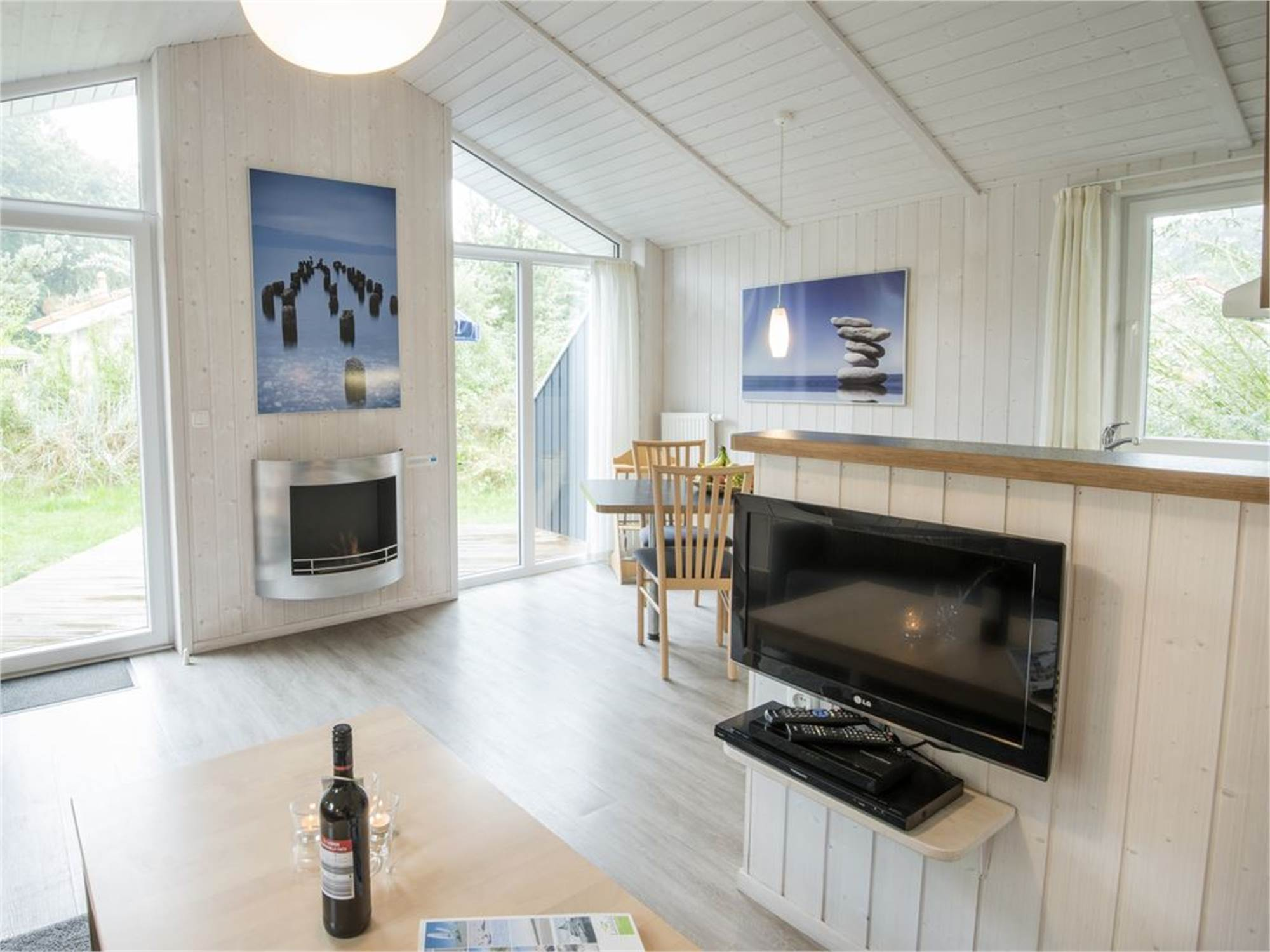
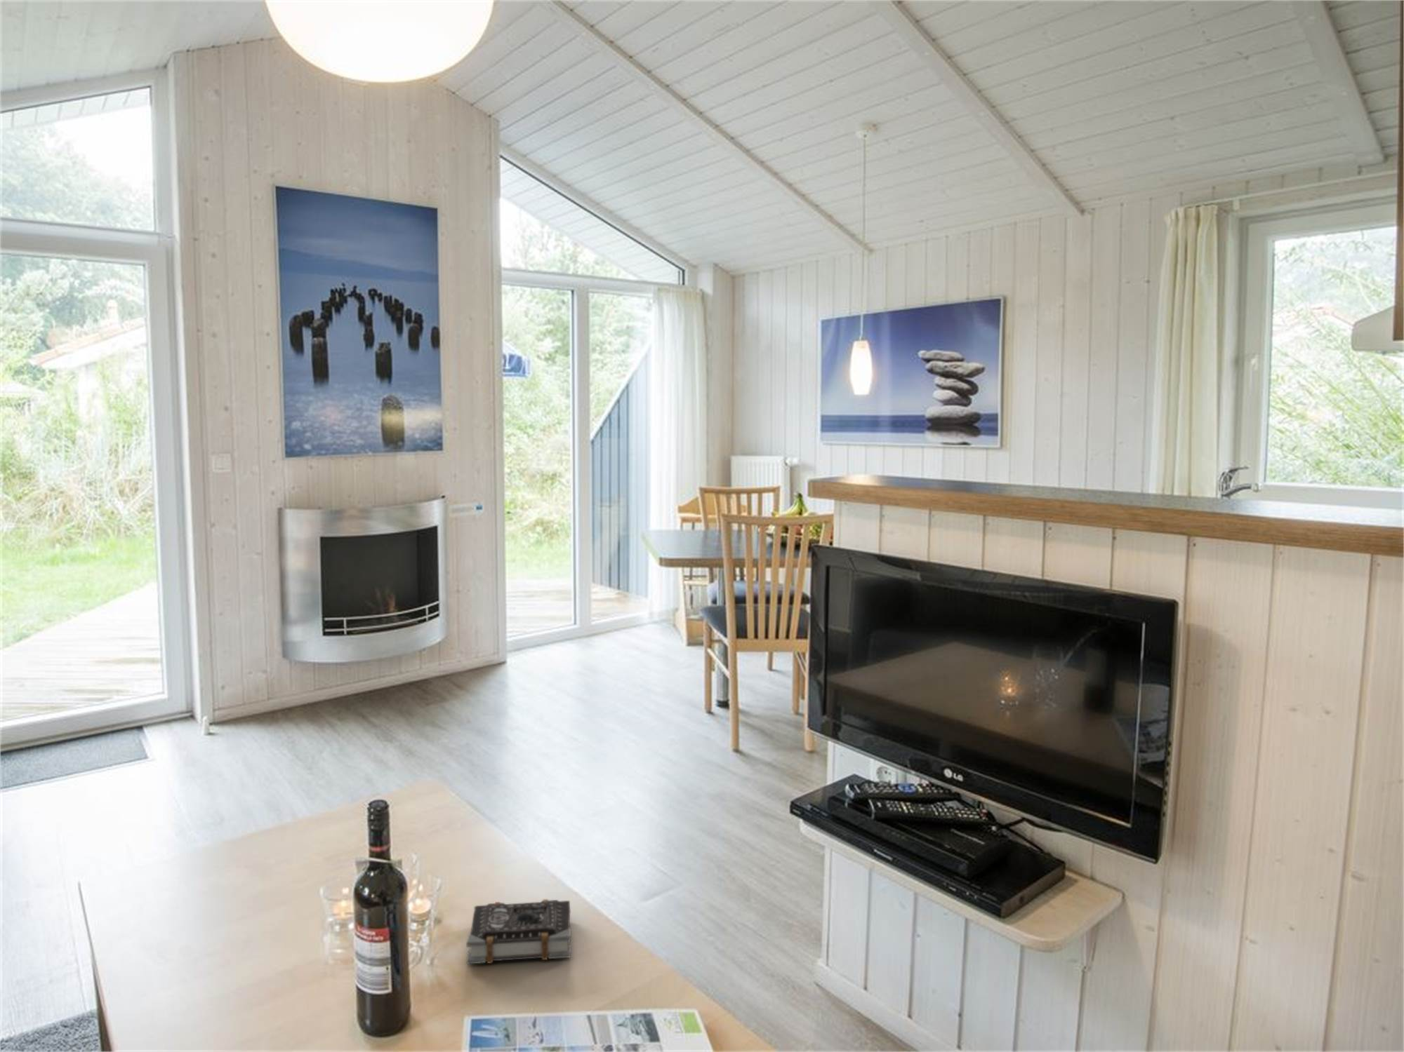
+ book (521, 926)
